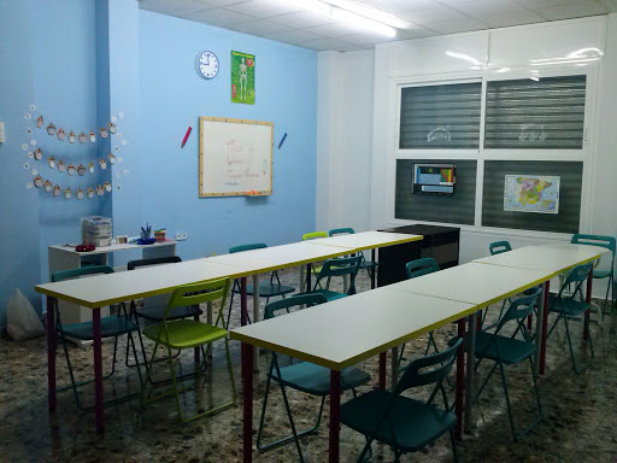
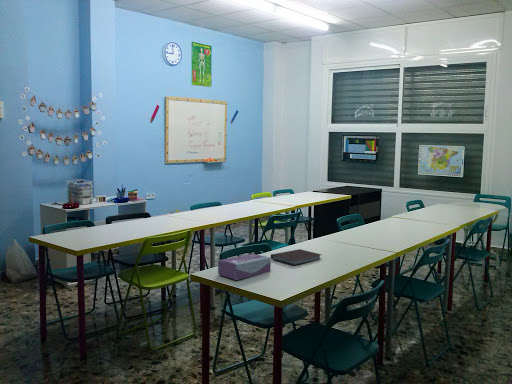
+ tissue box (244, 265)
+ notebook (296, 256)
